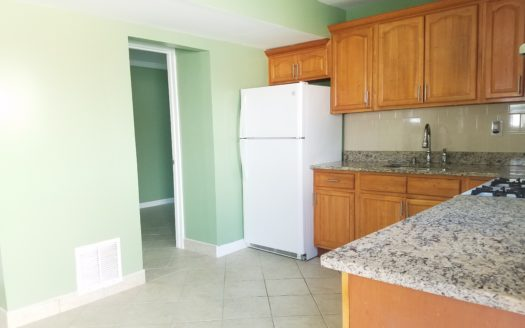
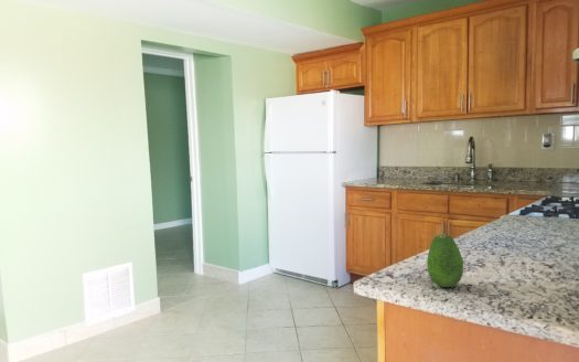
+ fruit (444, 260)
